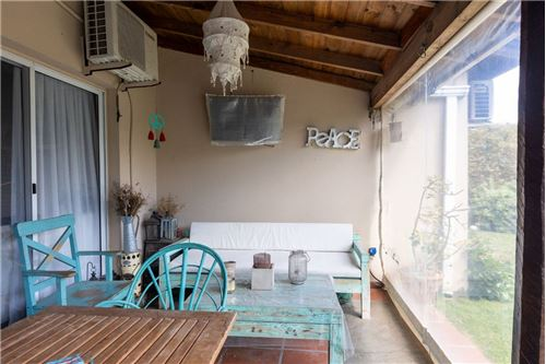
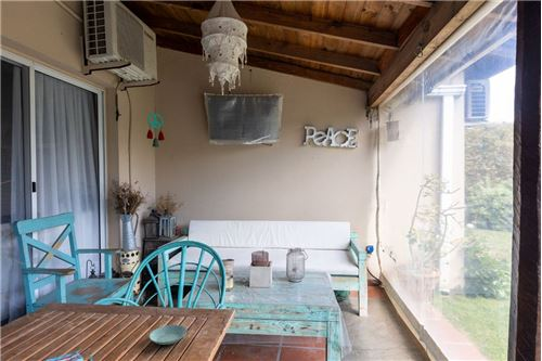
+ saucer (168, 336)
